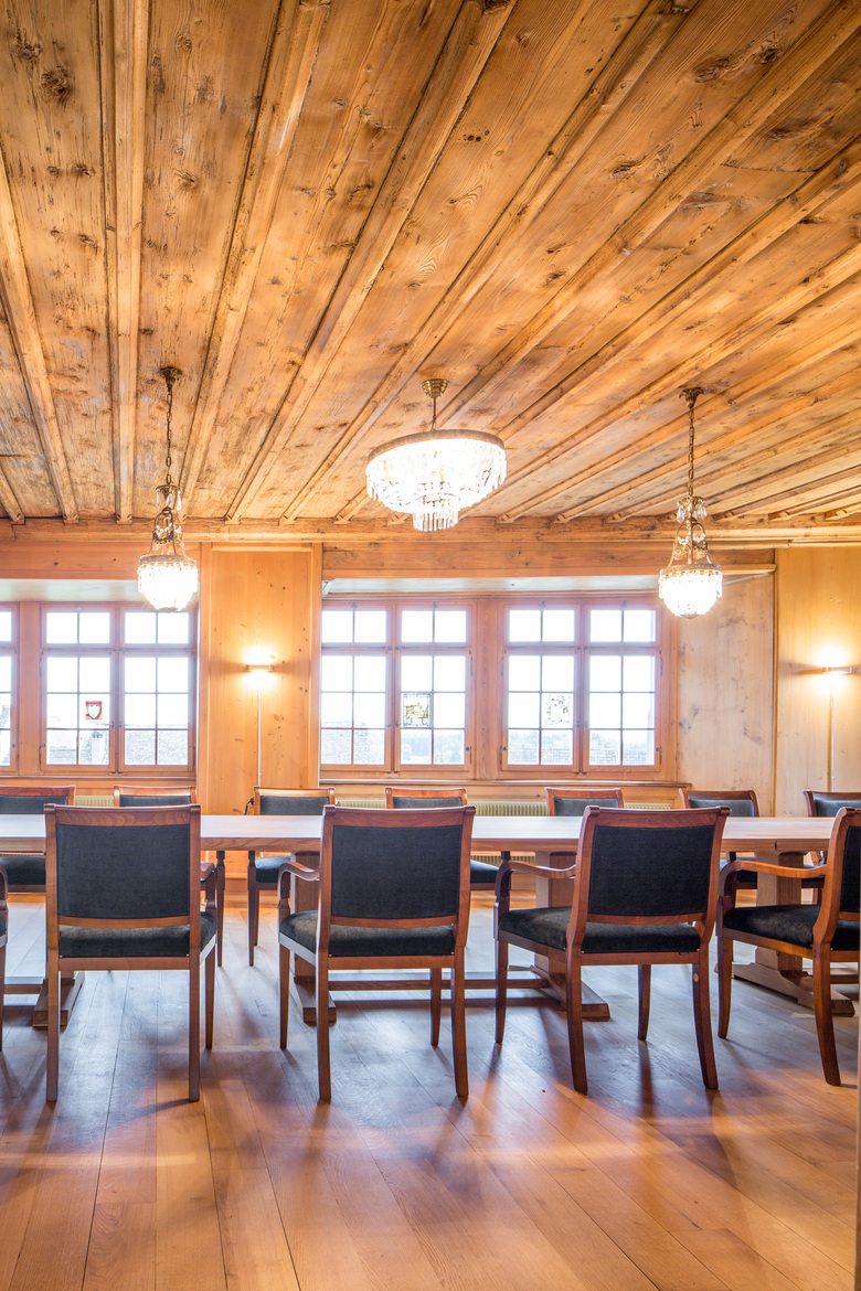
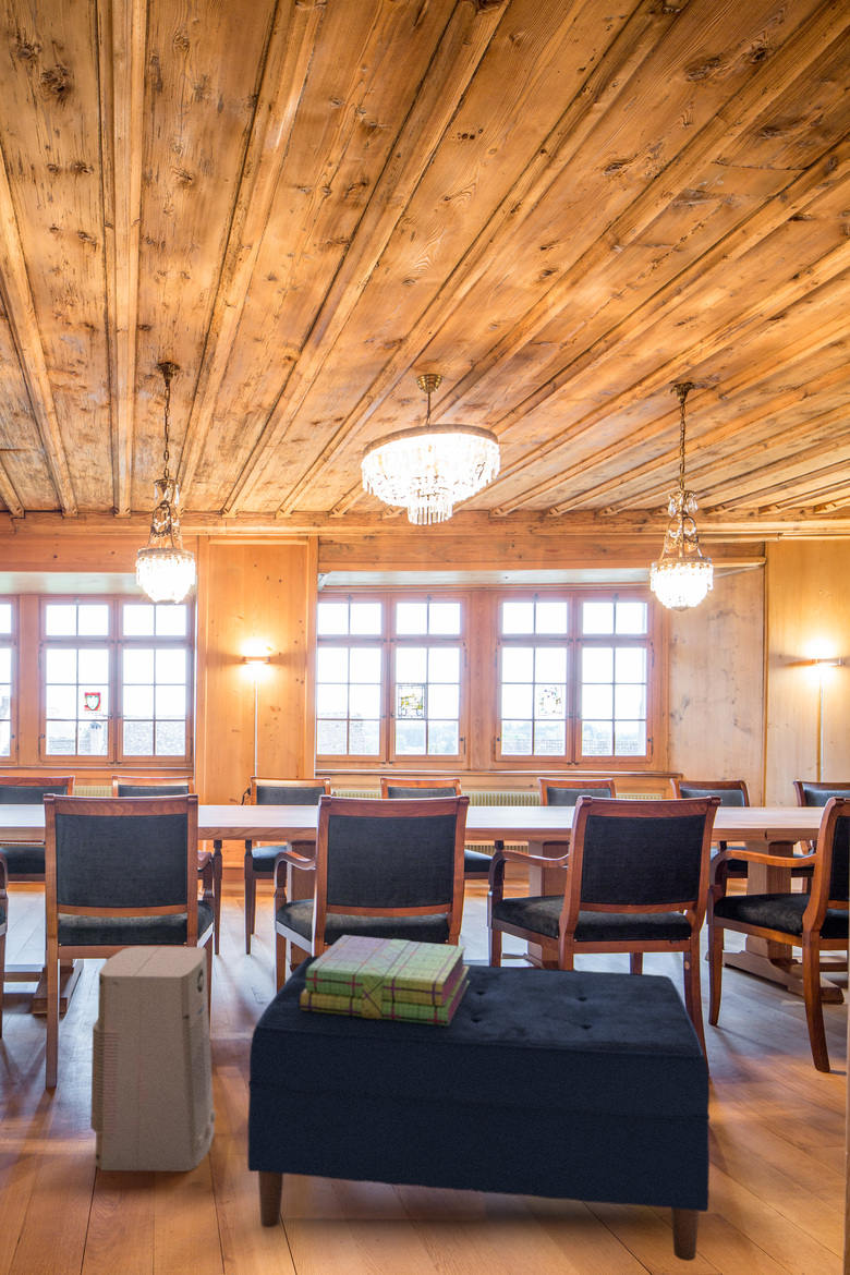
+ bench (477, 1095)
+ air purifier (156, 1055)
+ stack of books (388, 975)
